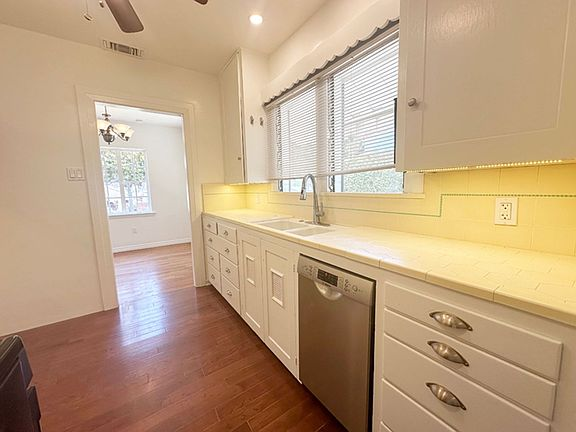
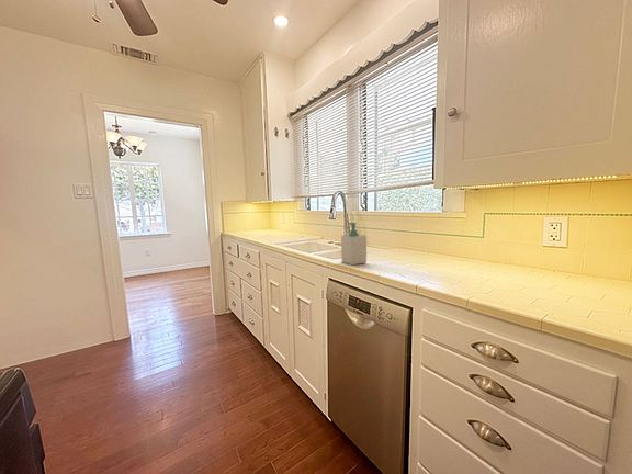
+ soap bottle (353, 242)
